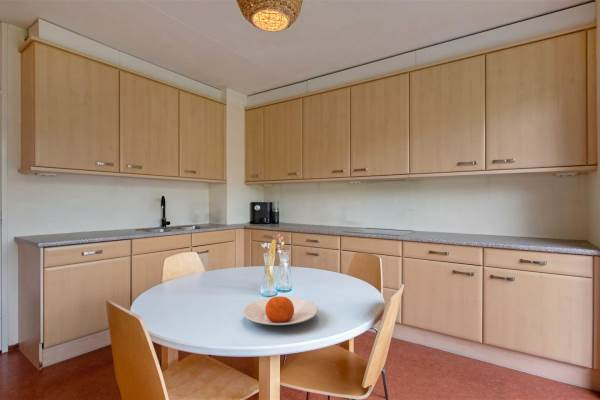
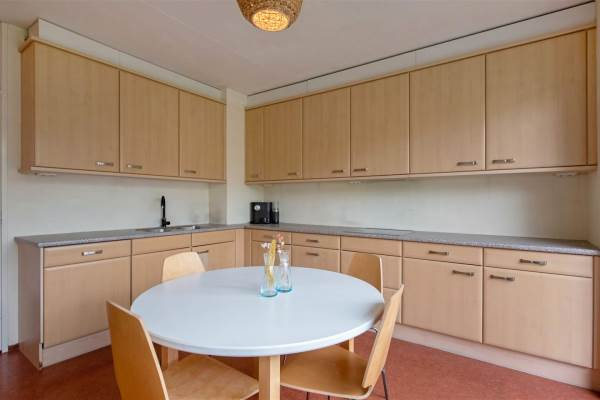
- plate (280, 306)
